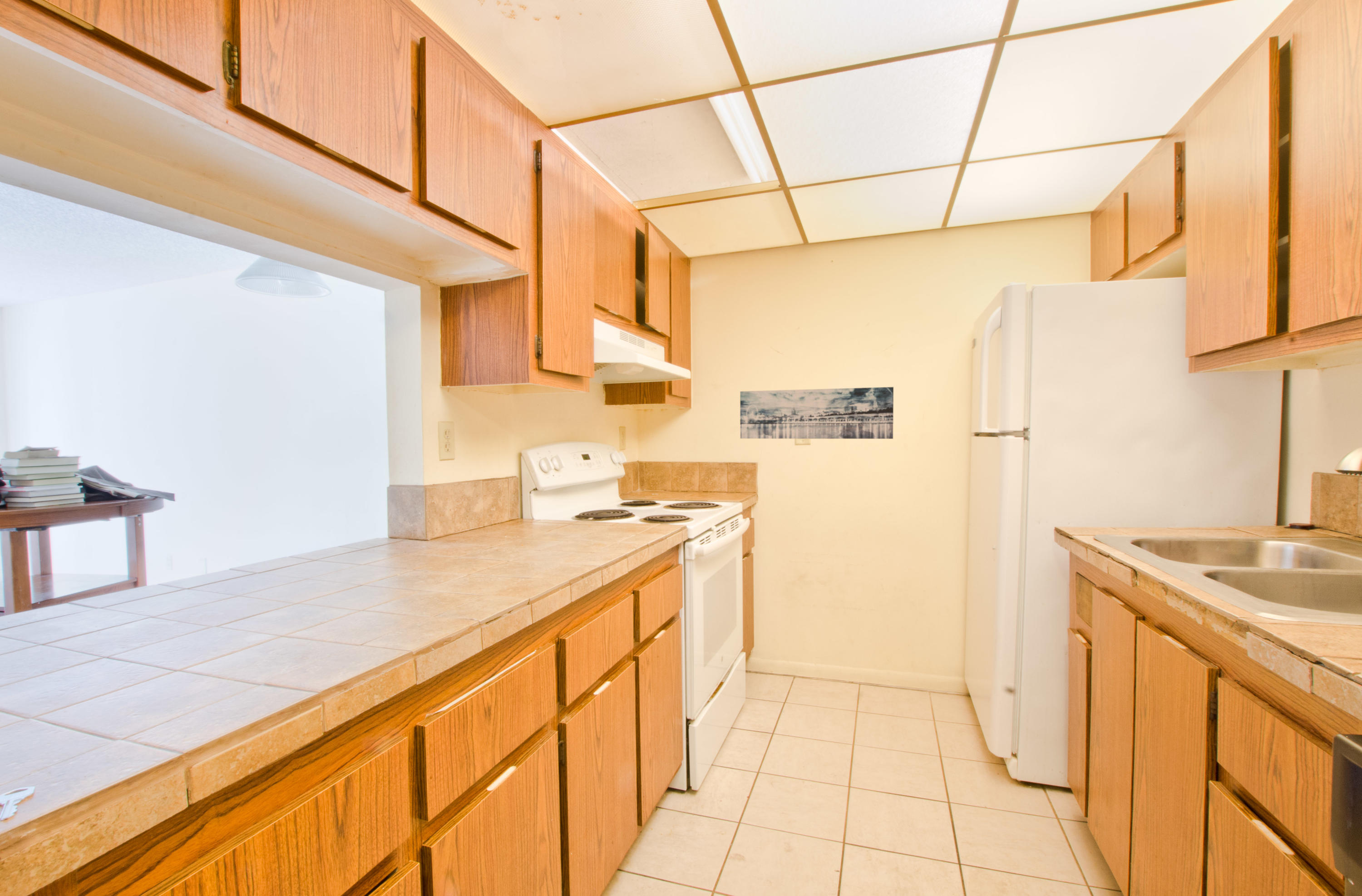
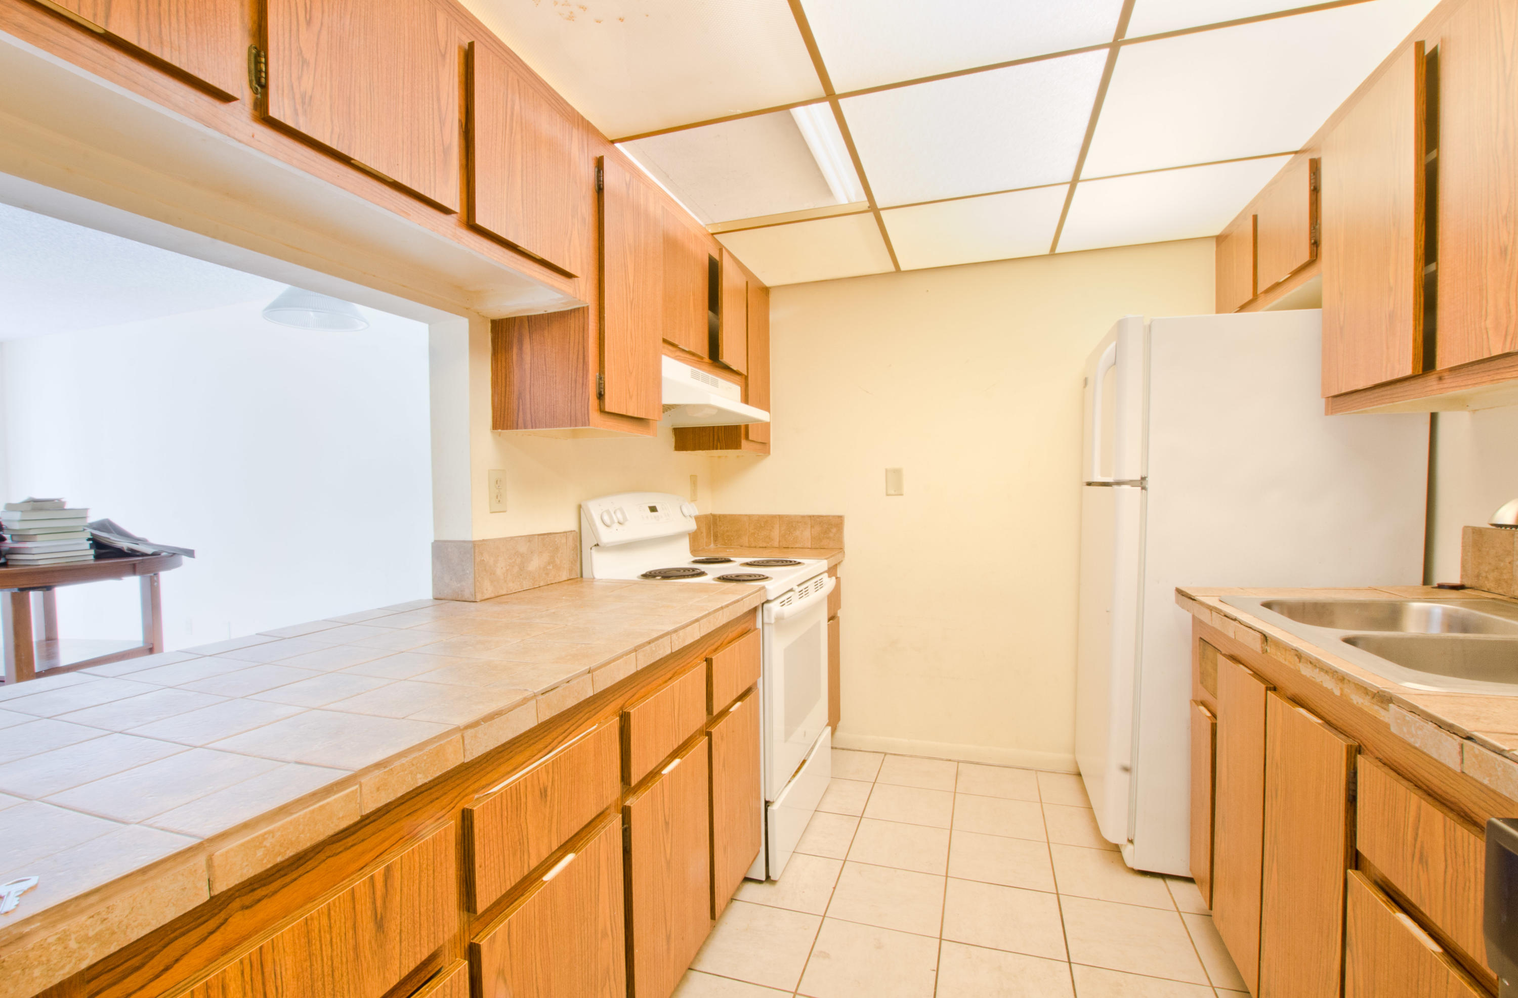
- wall art (814, 414)
